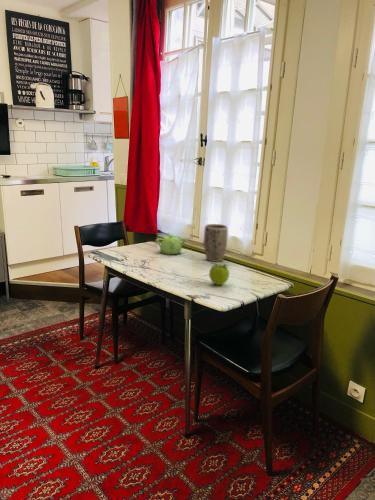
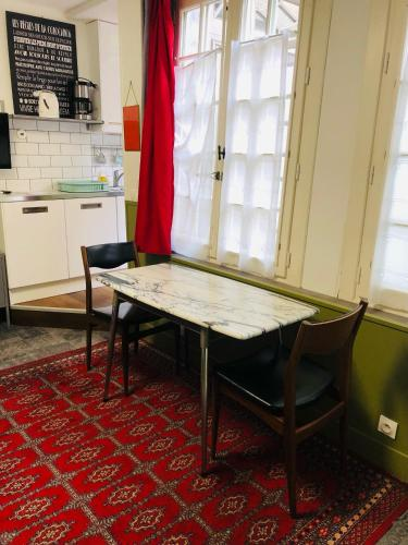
- teapot (170, 243)
- fruit (219, 274)
- plant pot (215, 242)
